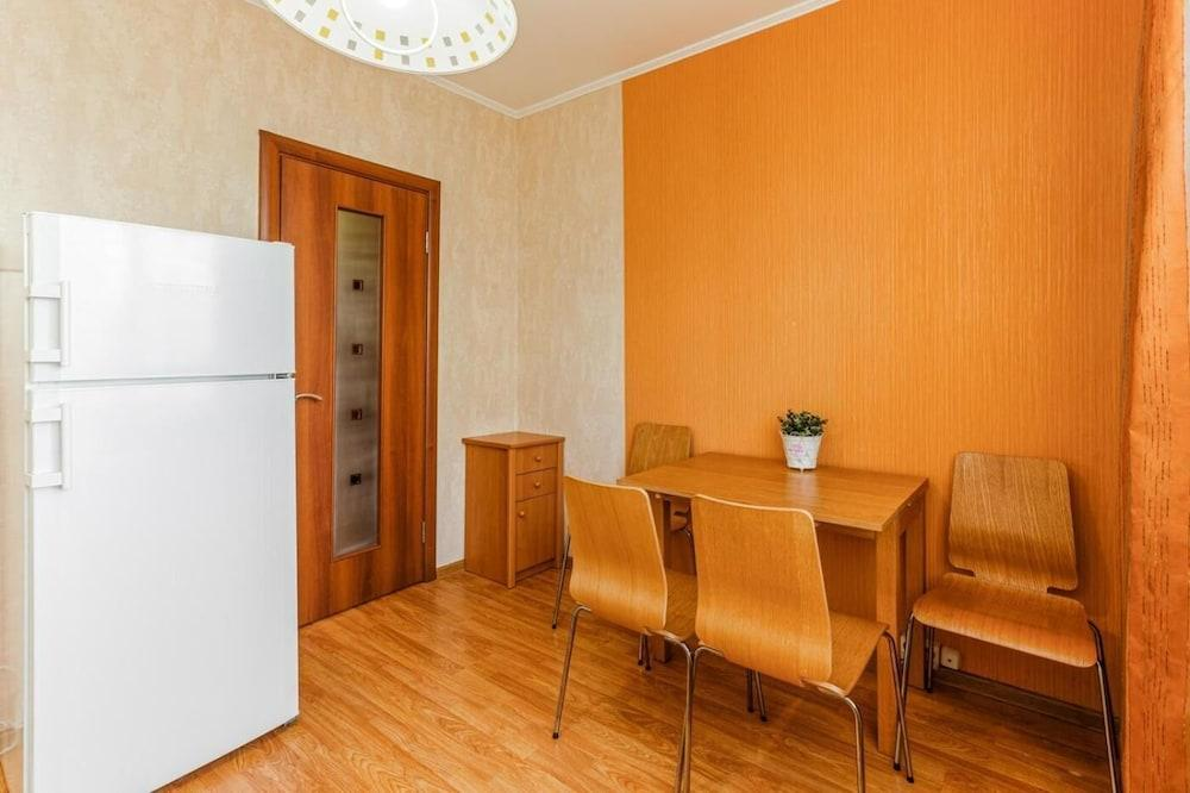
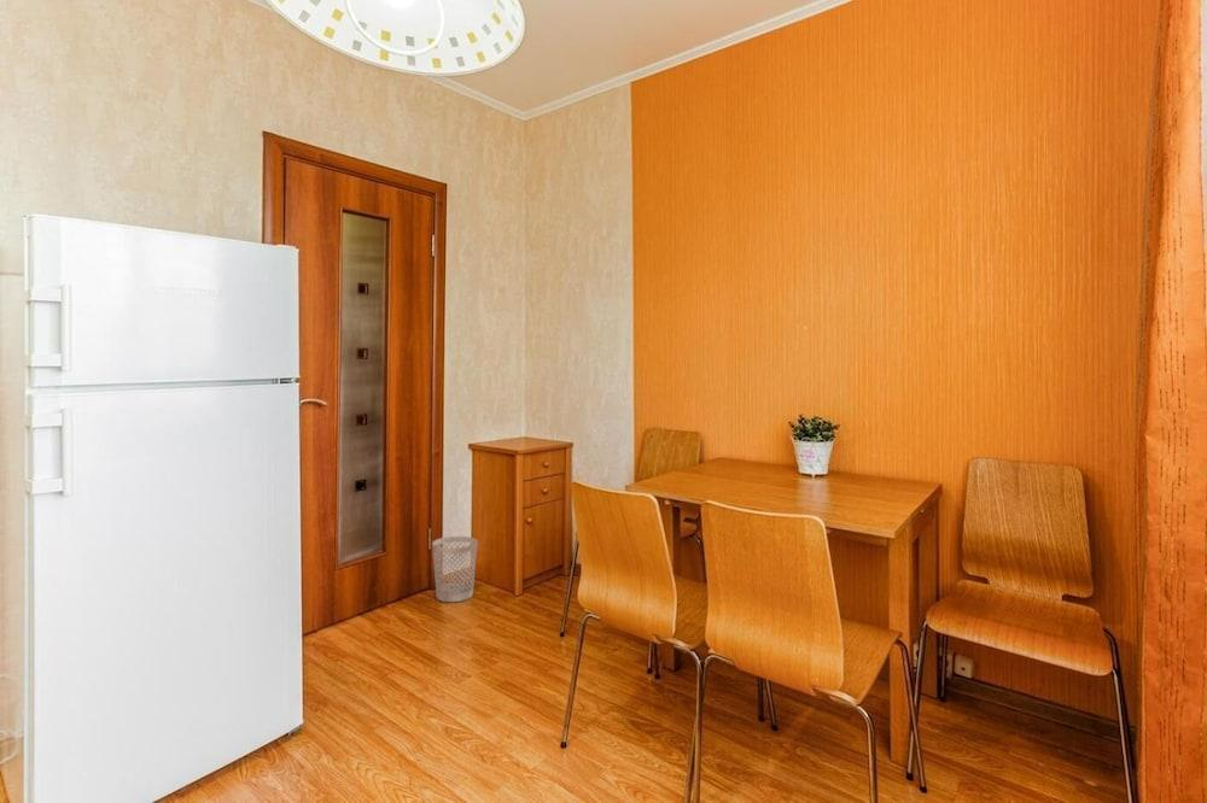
+ wastebasket (454, 569)
